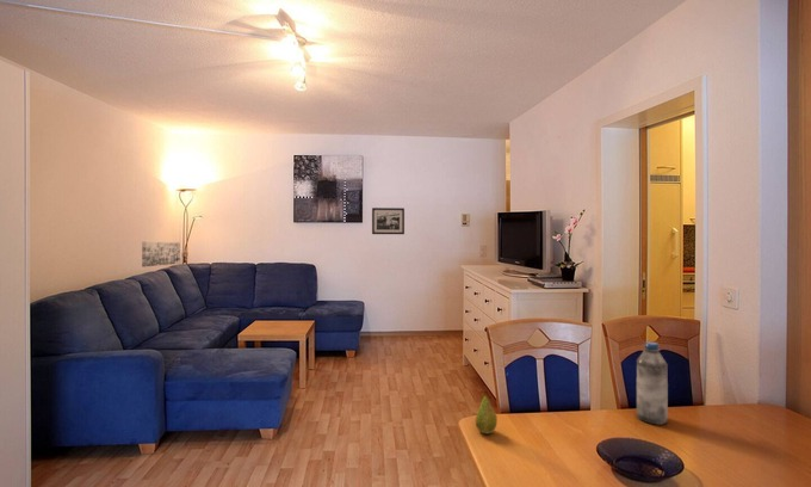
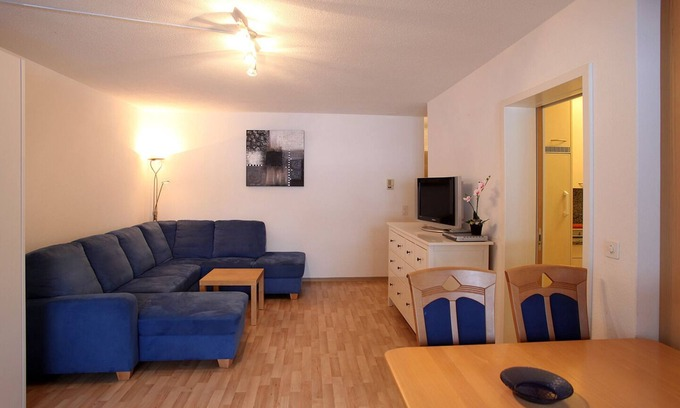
- picture frame (388, 221)
- wall art (162, 253)
- fruit (485, 412)
- water bottle (651, 381)
